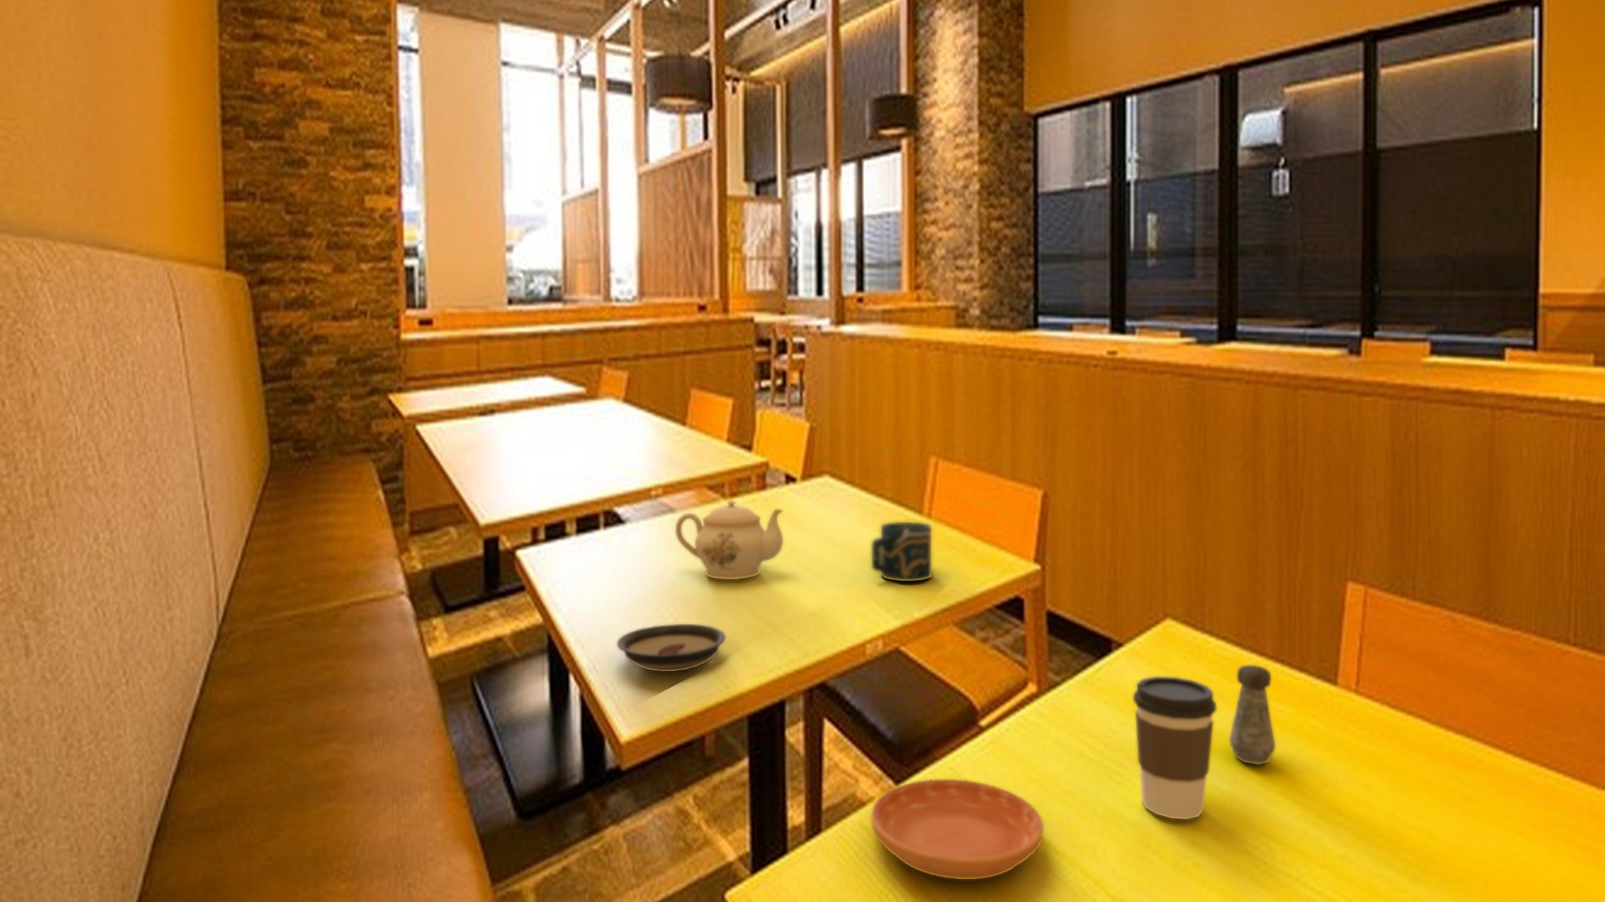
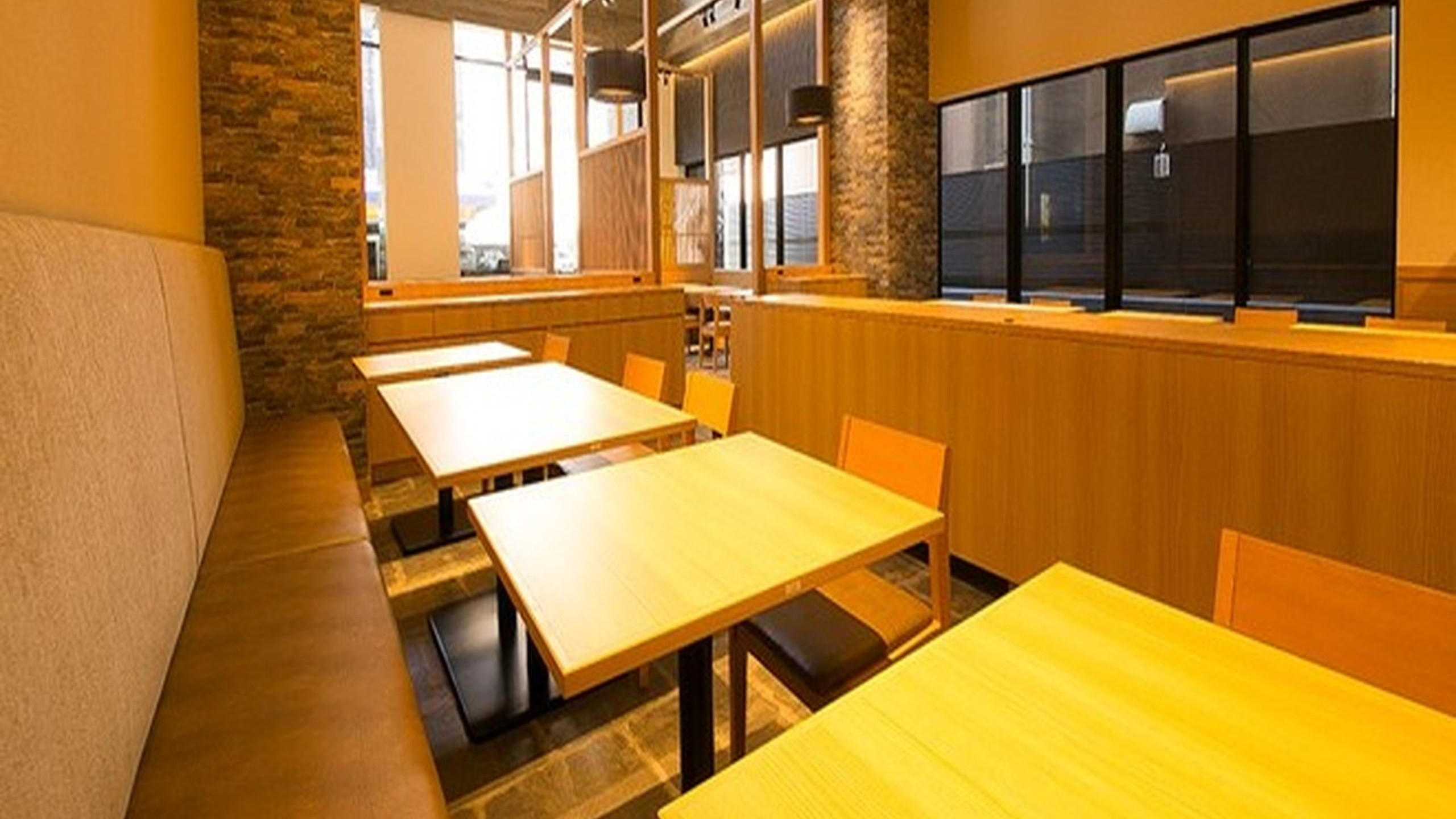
- salt shaker (1252, 713)
- saucer (956, 829)
- cup (900, 552)
- saucer (671, 651)
- teapot (729, 536)
- coffee cup (1173, 747)
